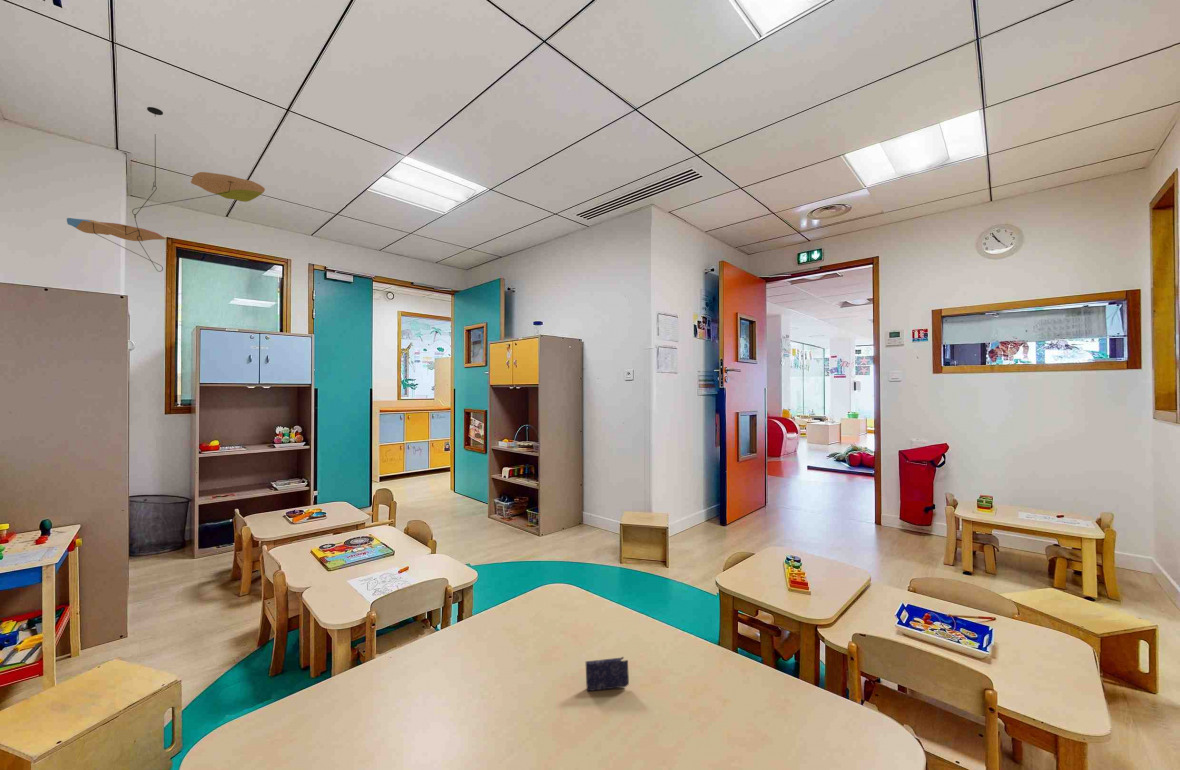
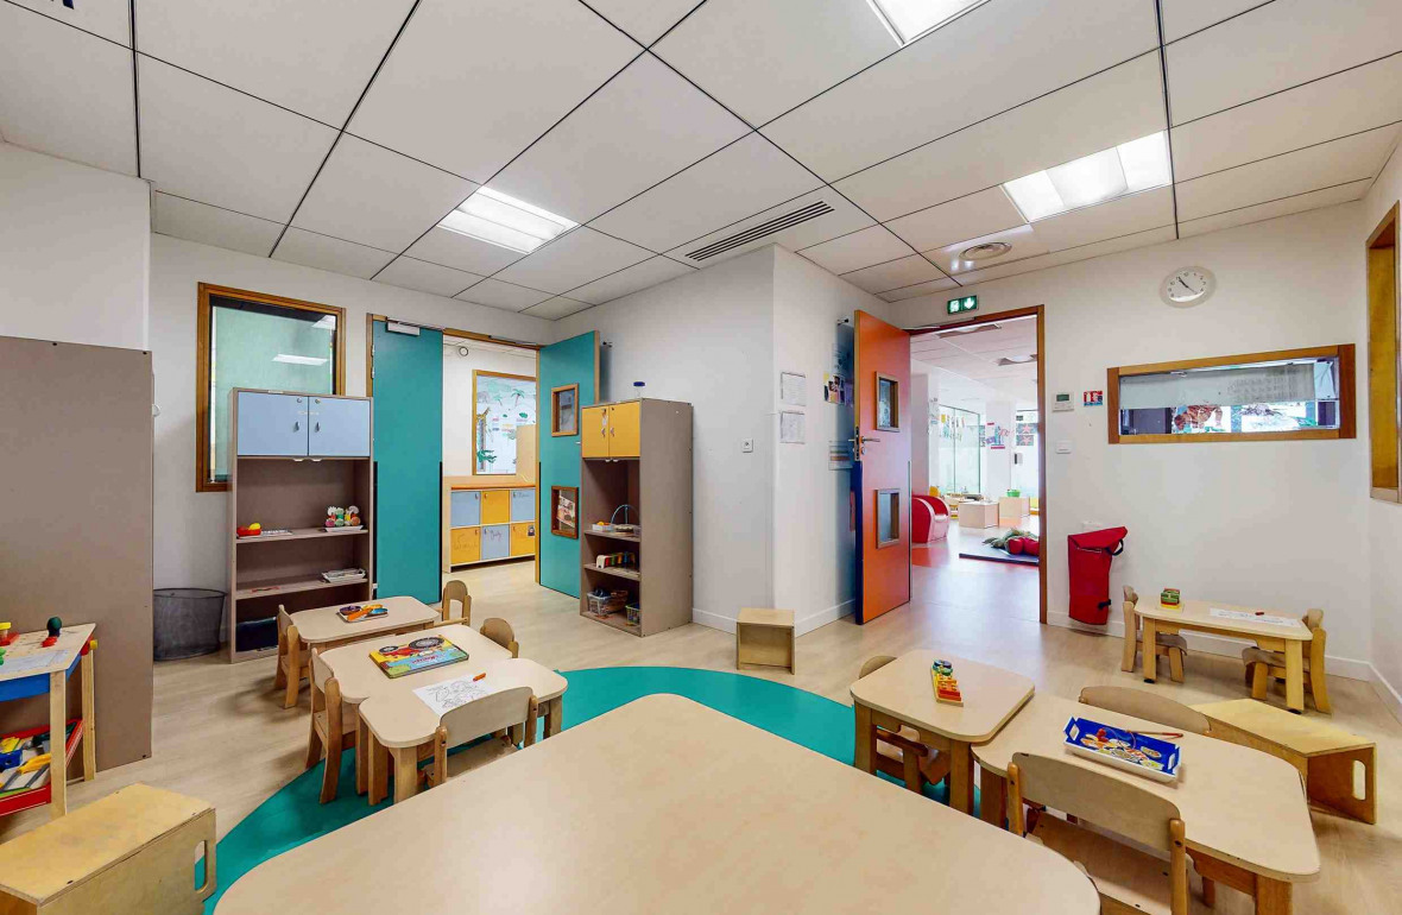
- crayon box (607, 673)
- ceiling mobile (174, 201)
